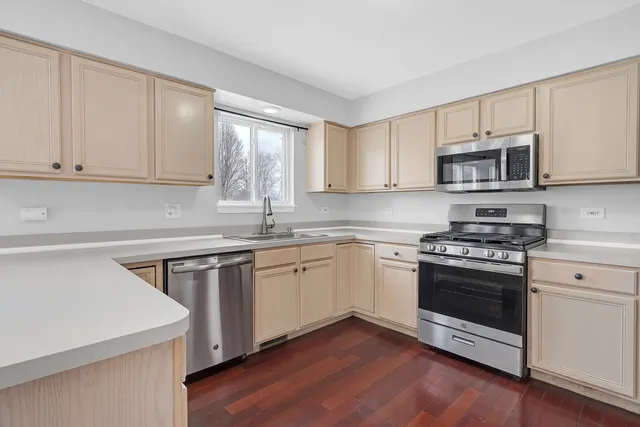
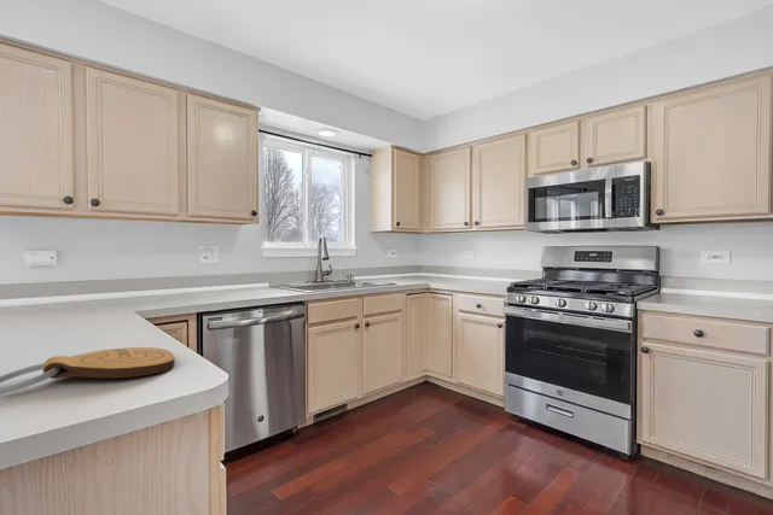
+ key chain (87, 364)
